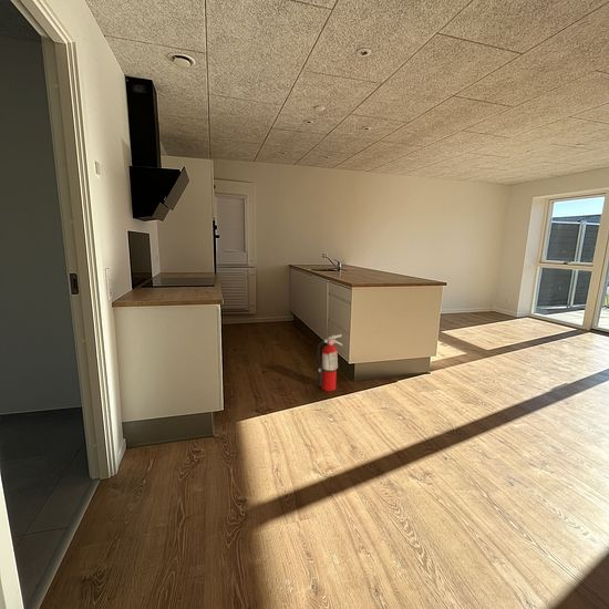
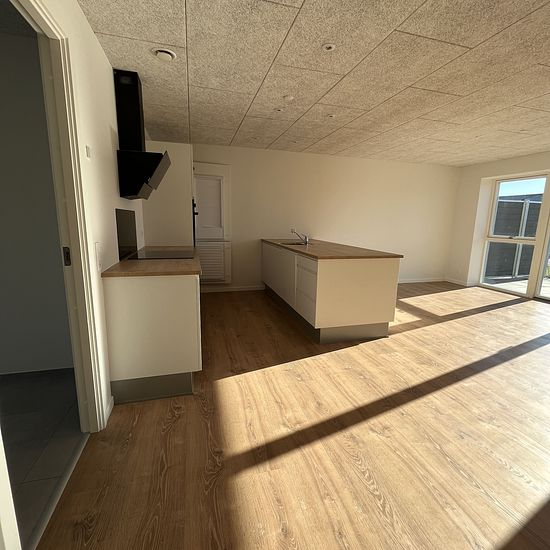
- fire extinguisher (329, 361)
